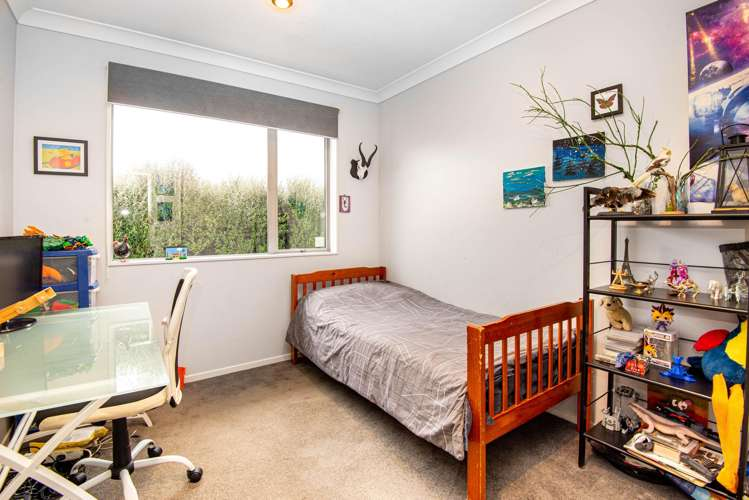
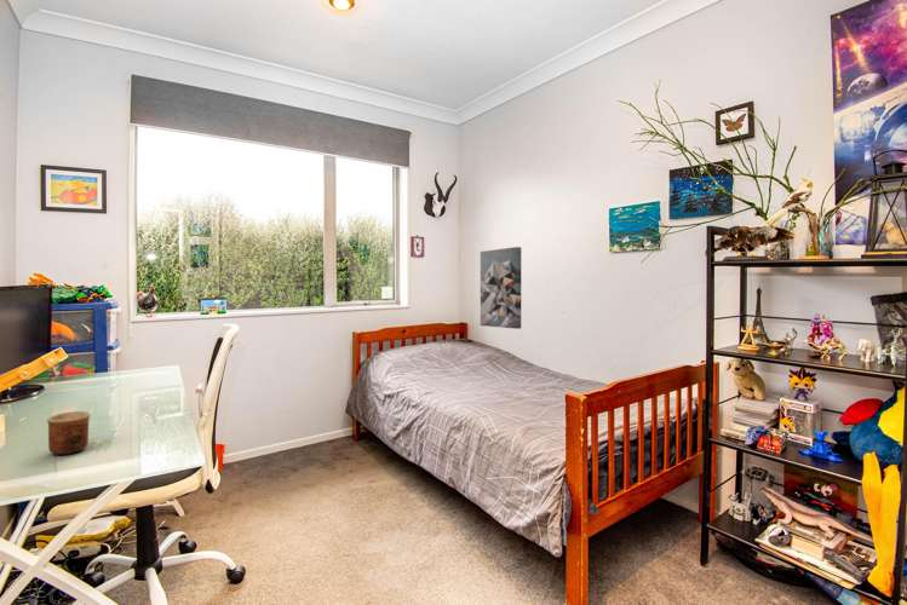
+ cup (69, 433)
+ wall art (499, 288)
